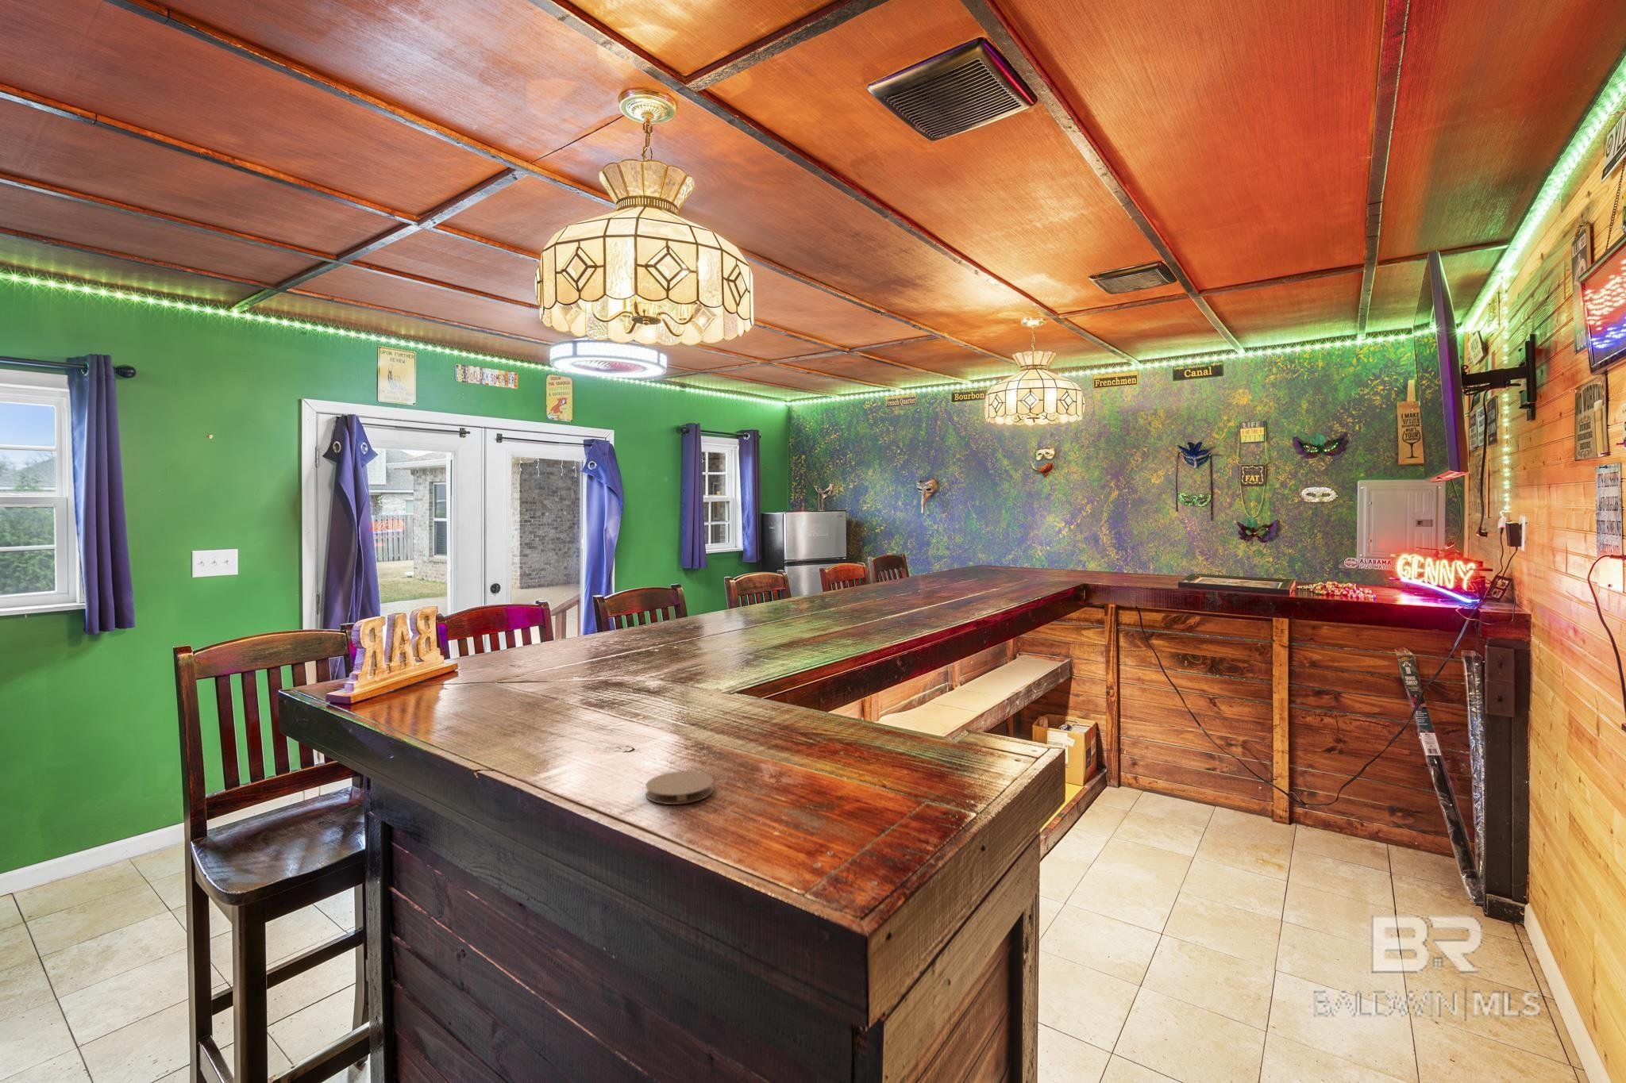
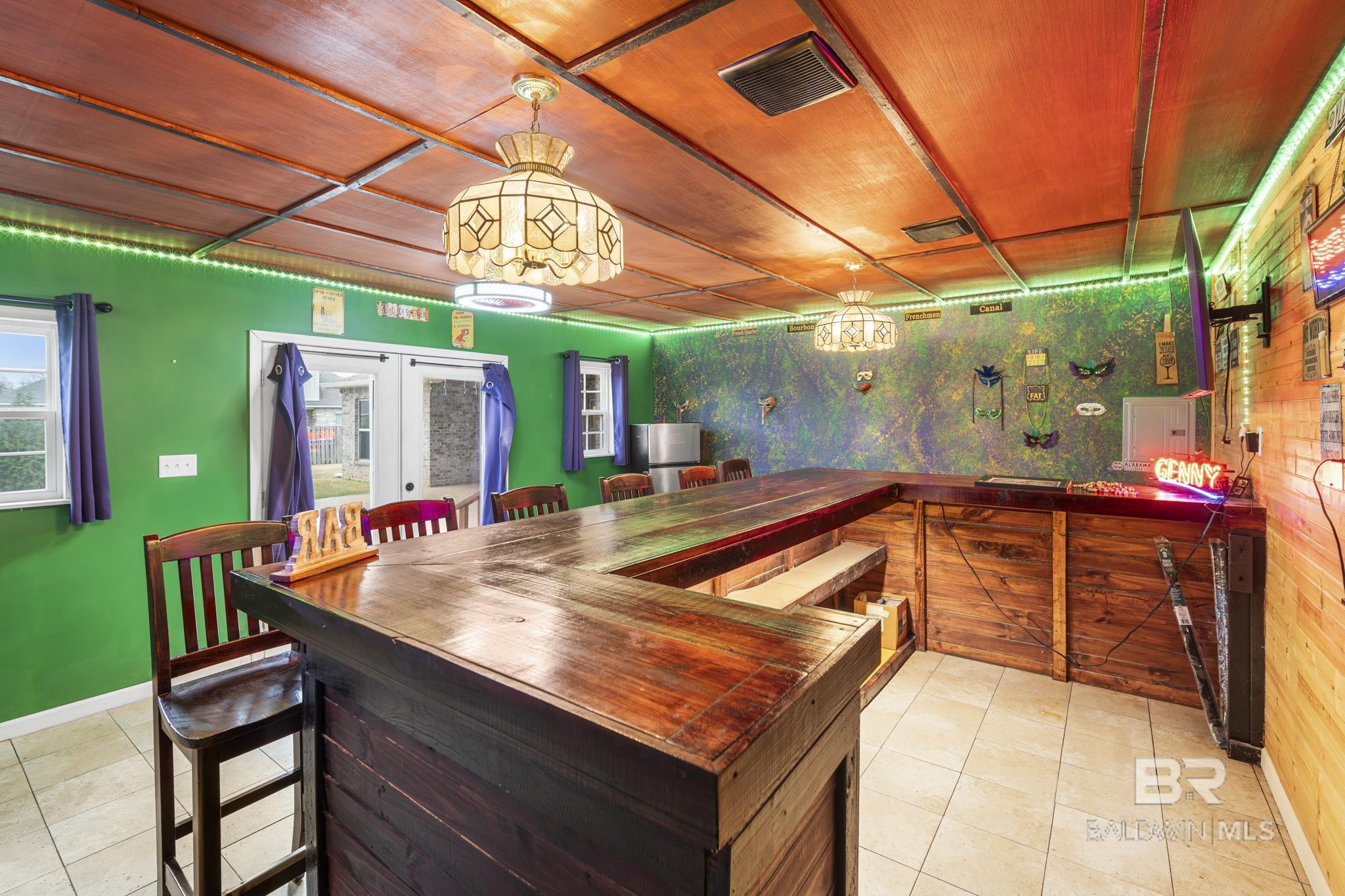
- coaster (679, 787)
